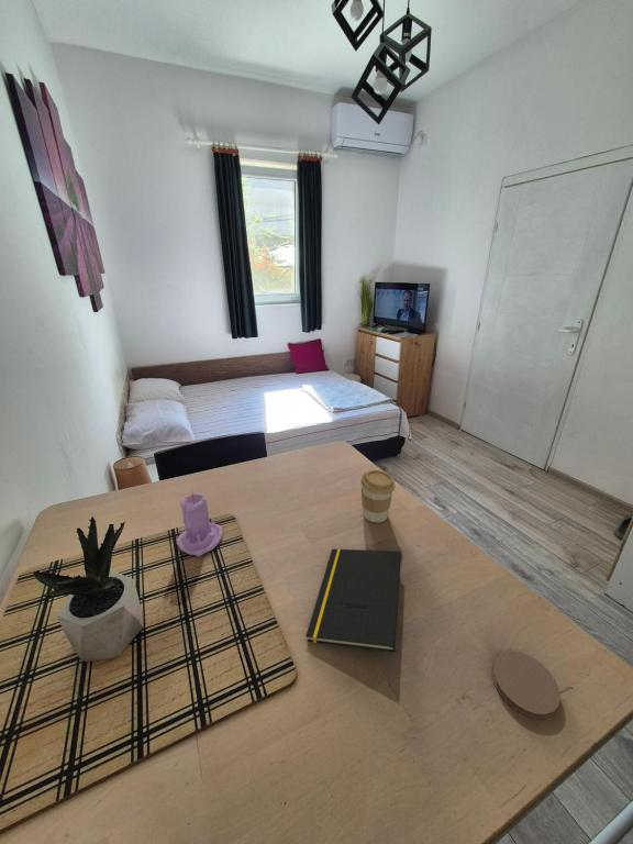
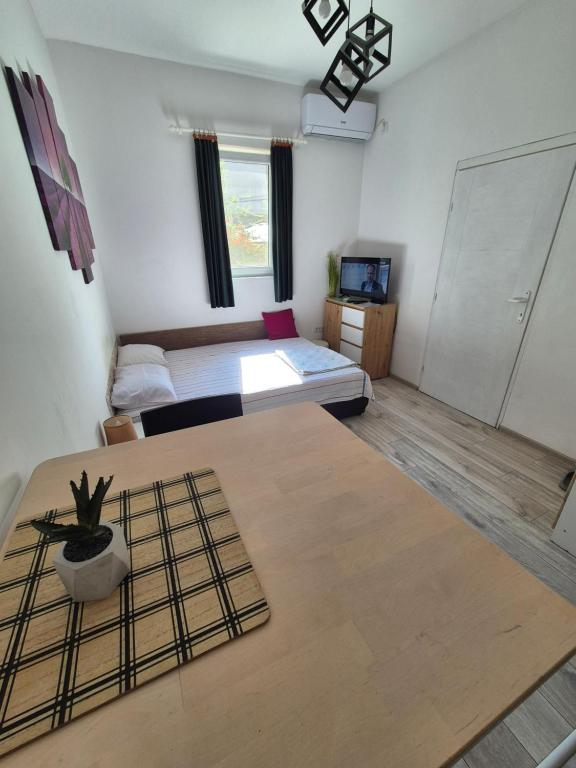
- notepad (358, 591)
- candle (197, 515)
- coaster (524, 682)
- coffee cup (376, 495)
